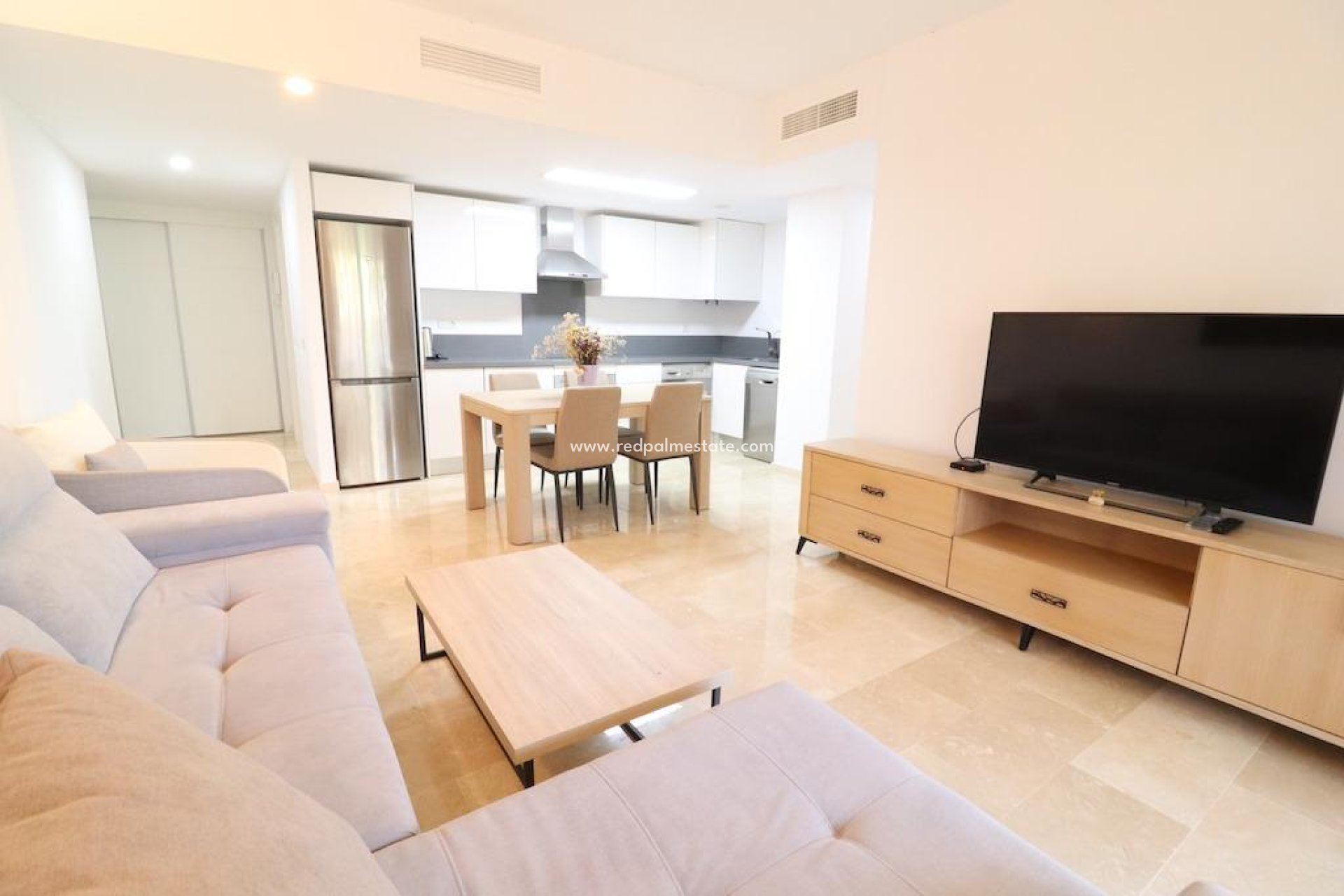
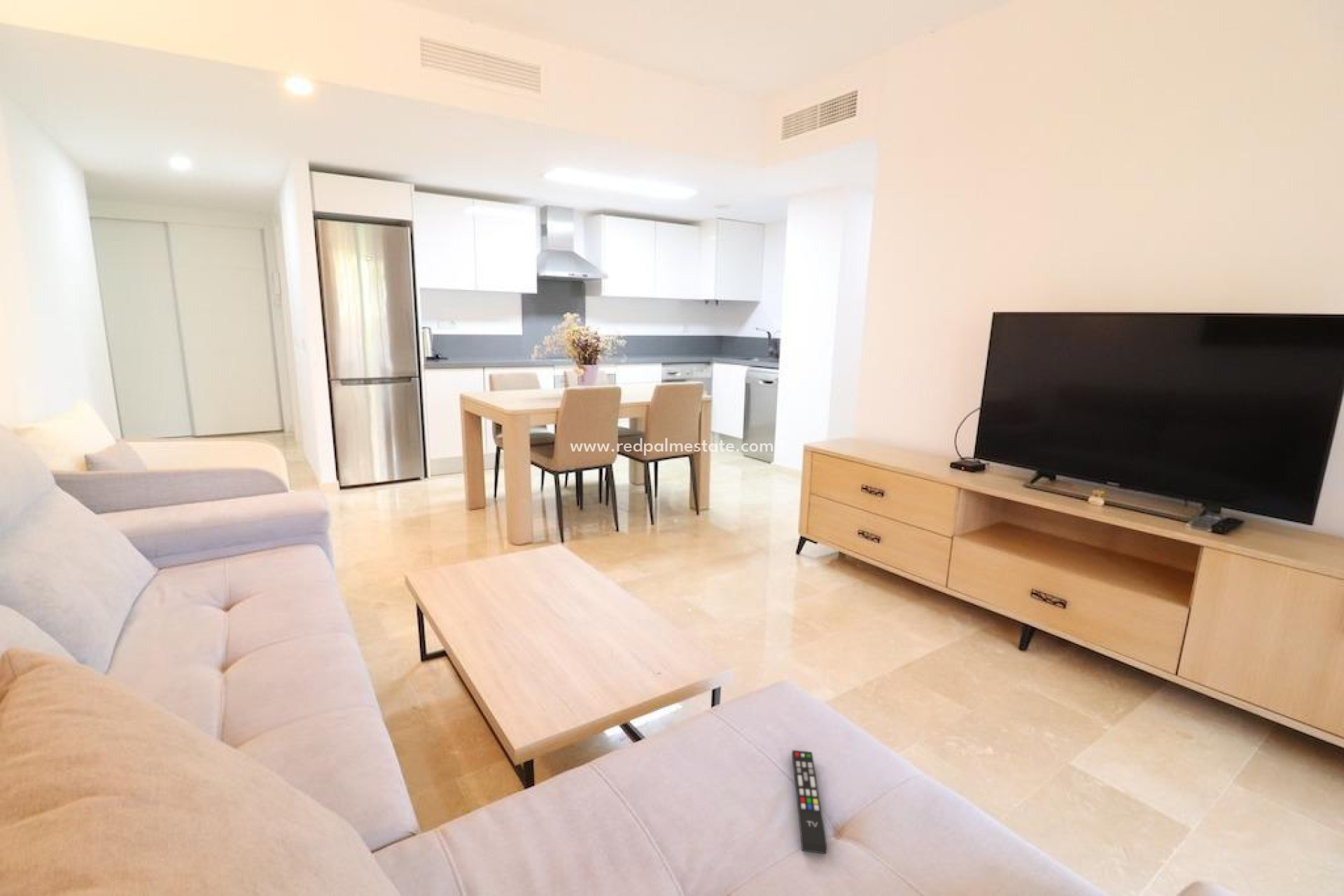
+ remote control (807, 796)
